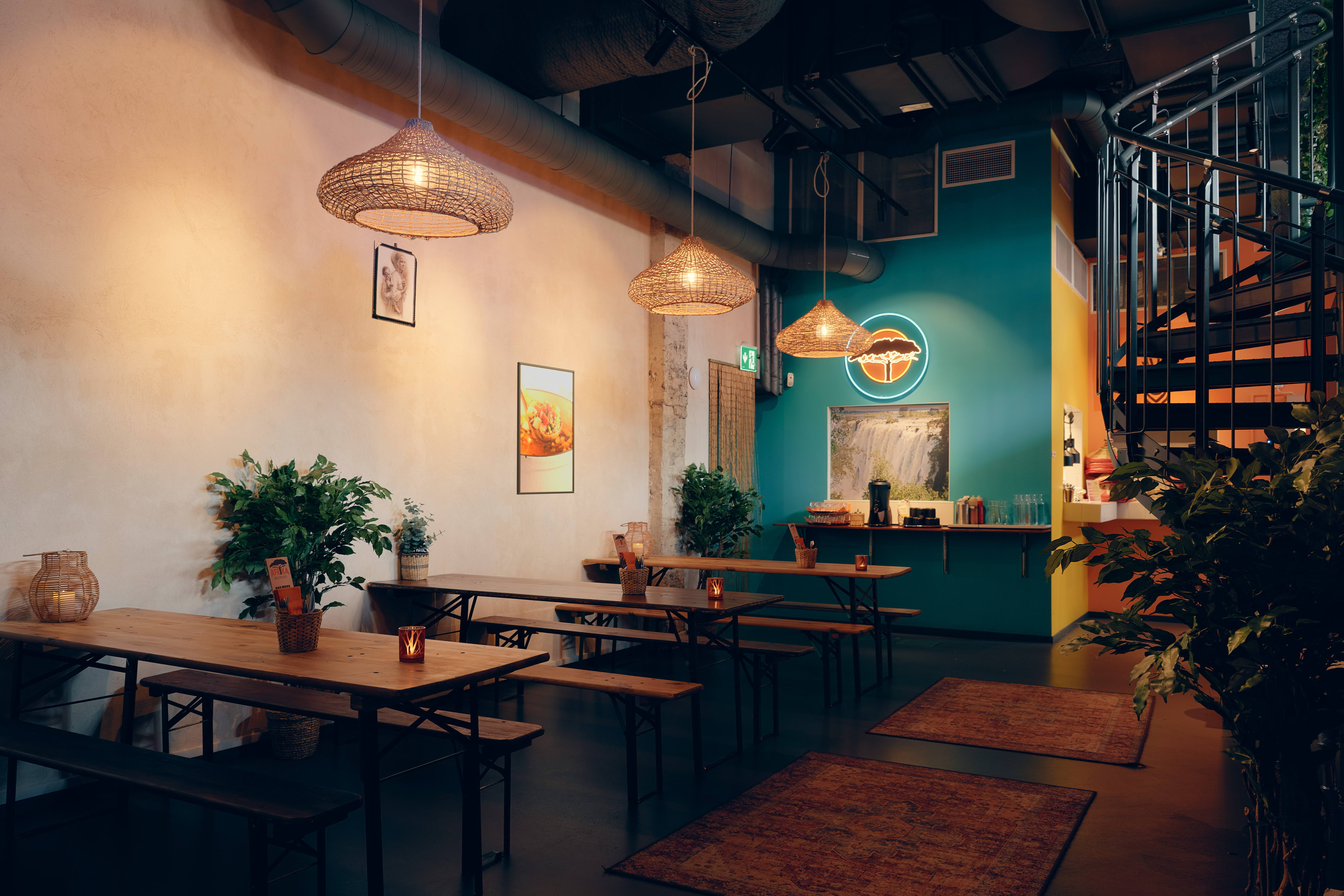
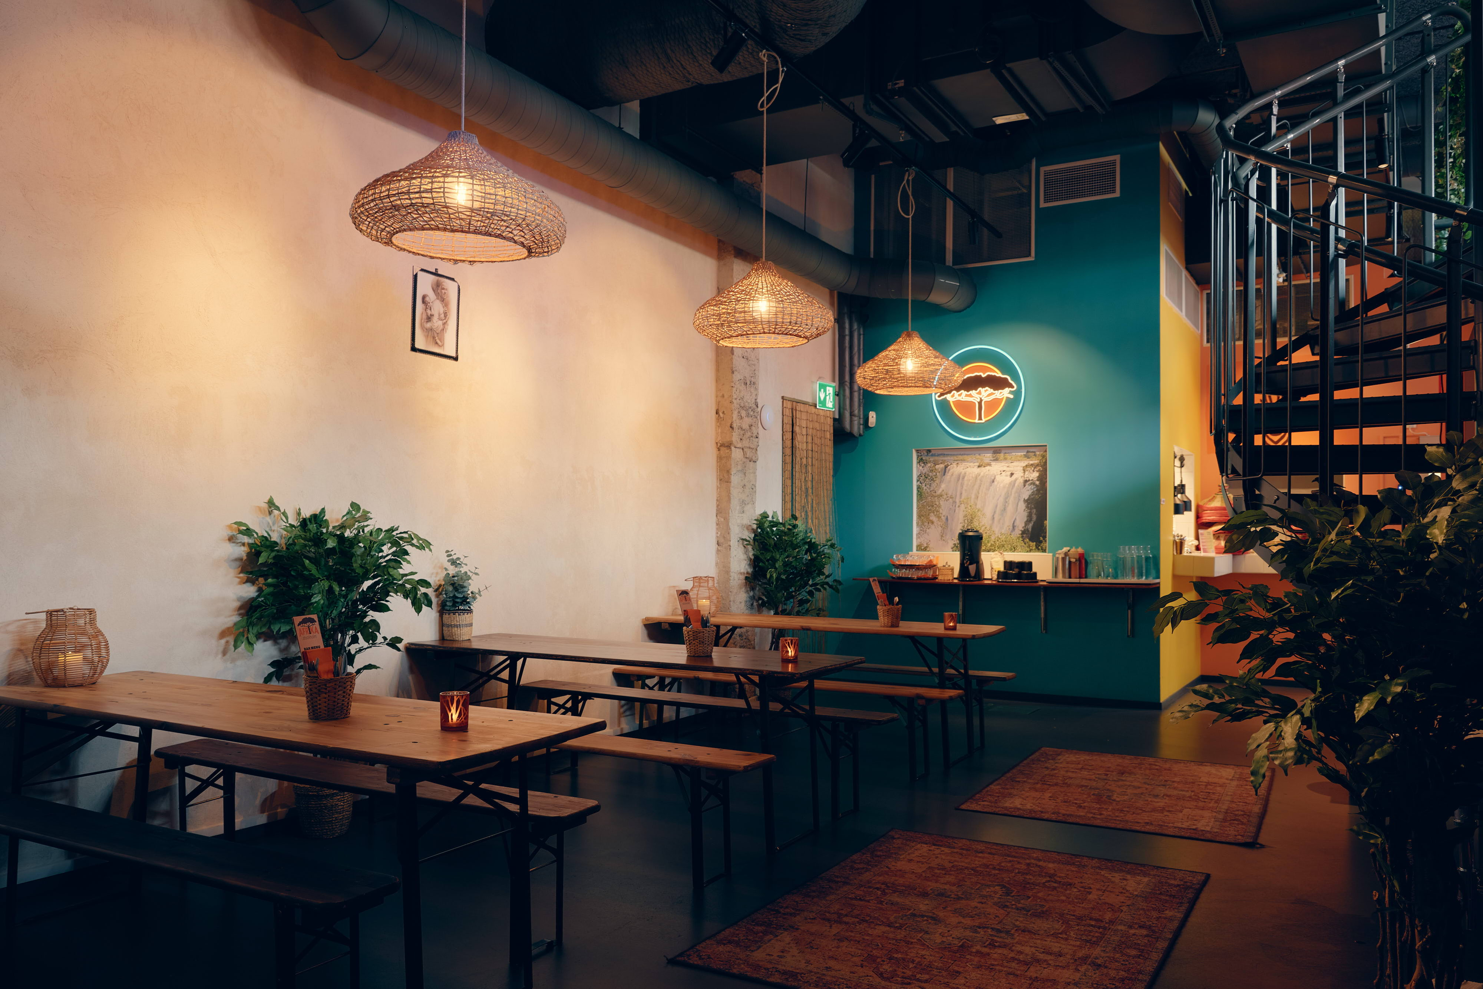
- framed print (547, 430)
